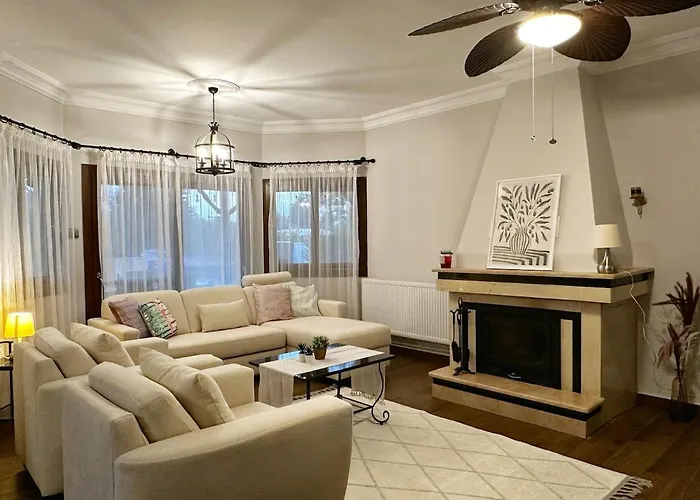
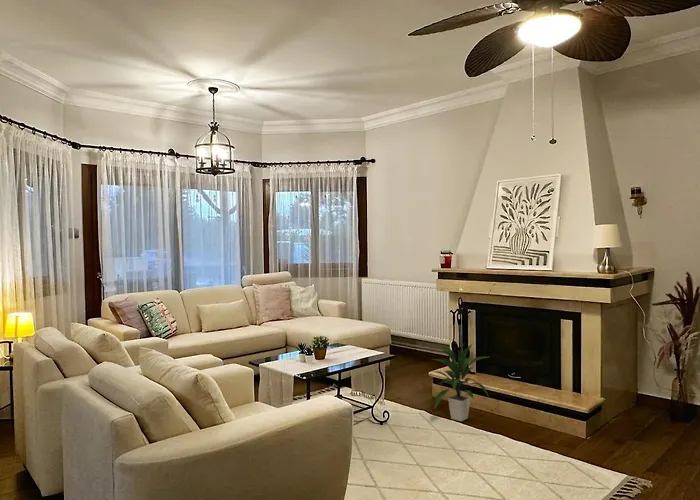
+ indoor plant (456, 379)
